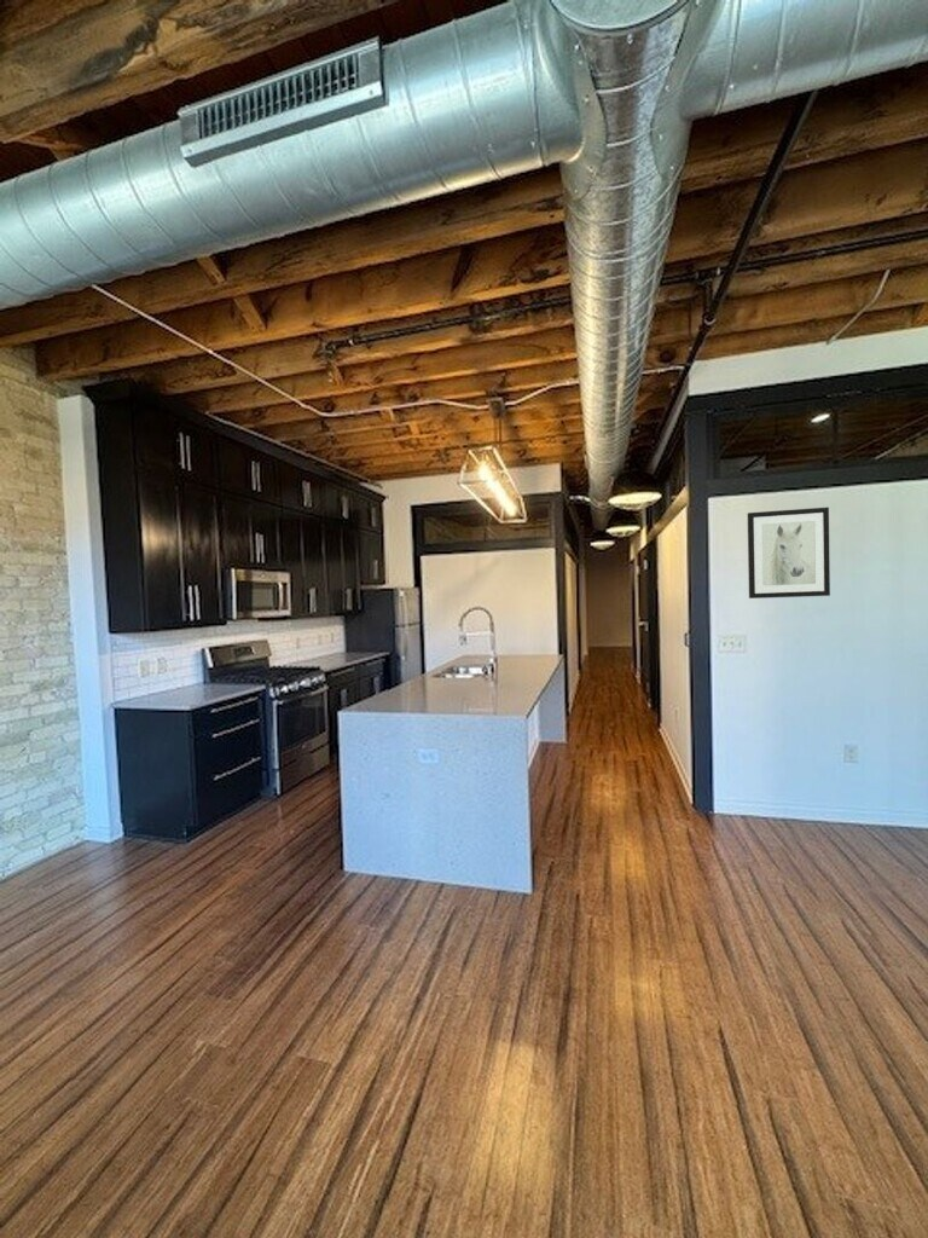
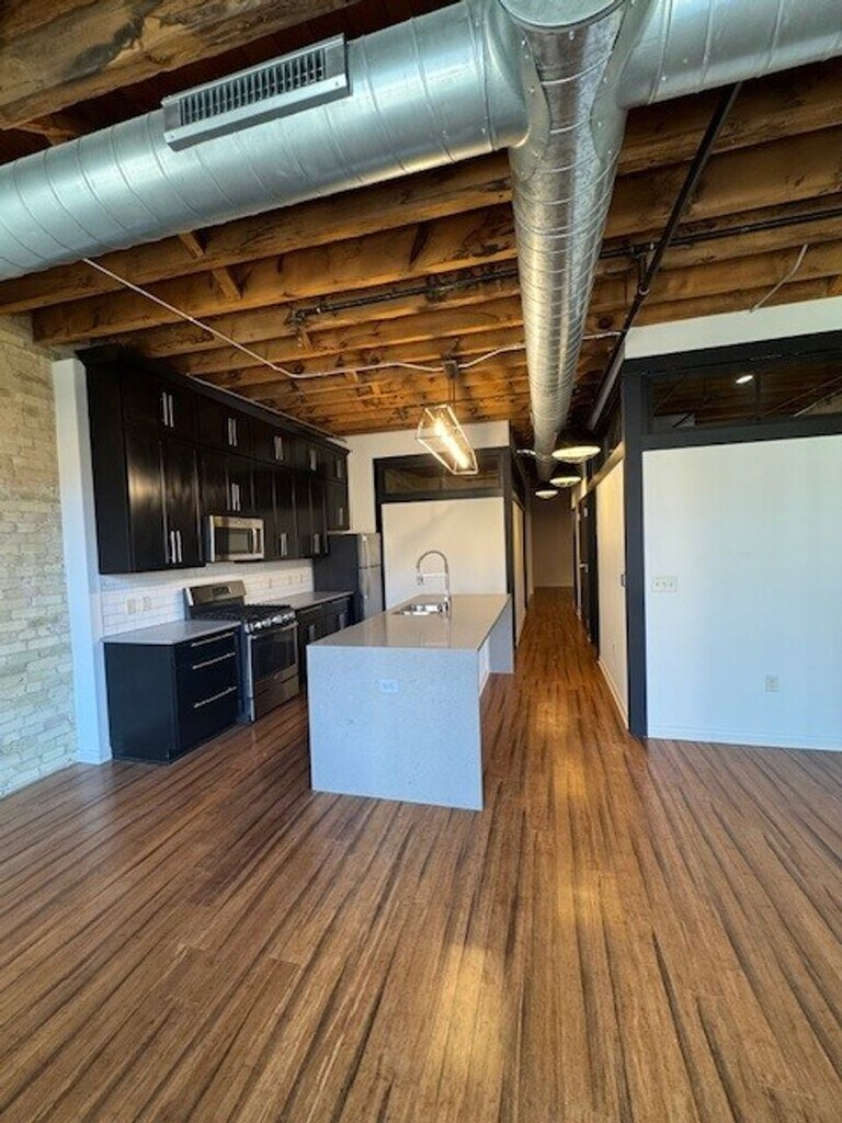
- wall art (788, 554)
